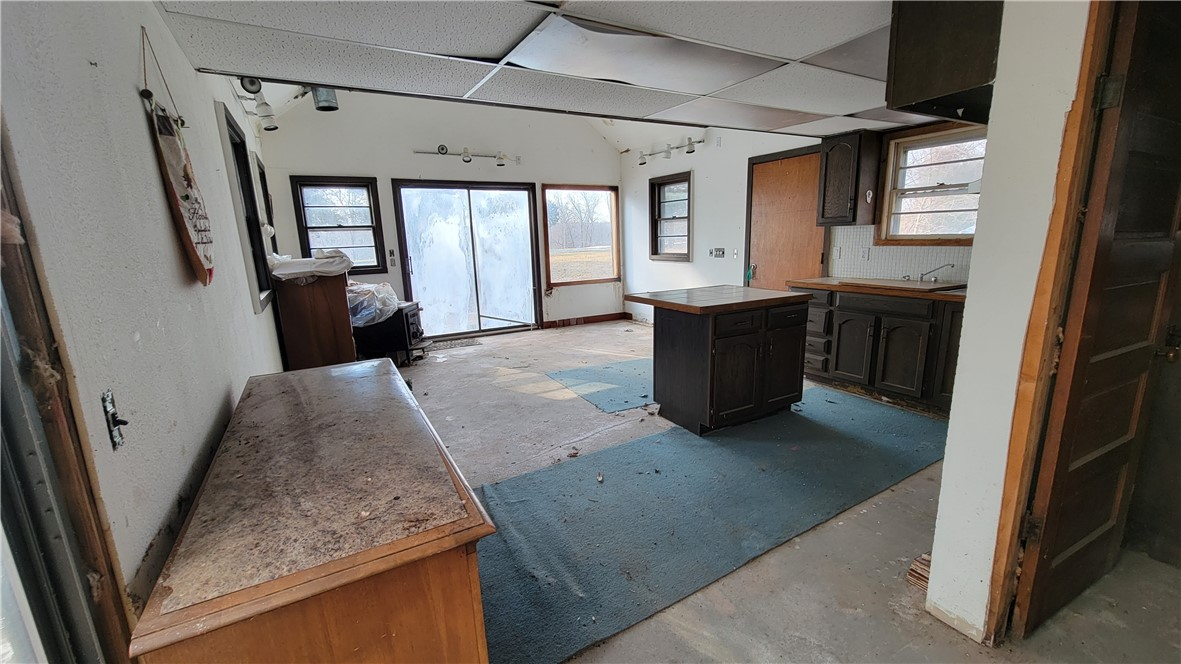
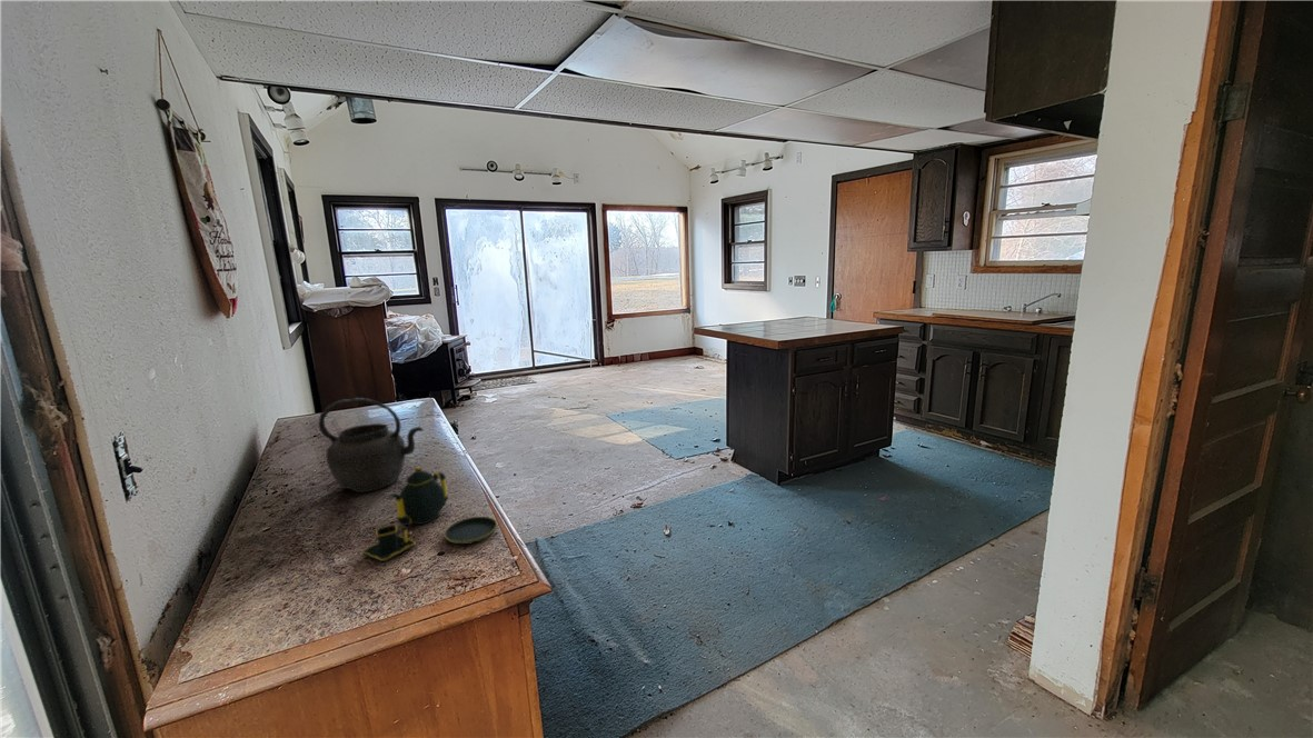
+ kettle (374, 439)
+ teapot (428, 508)
